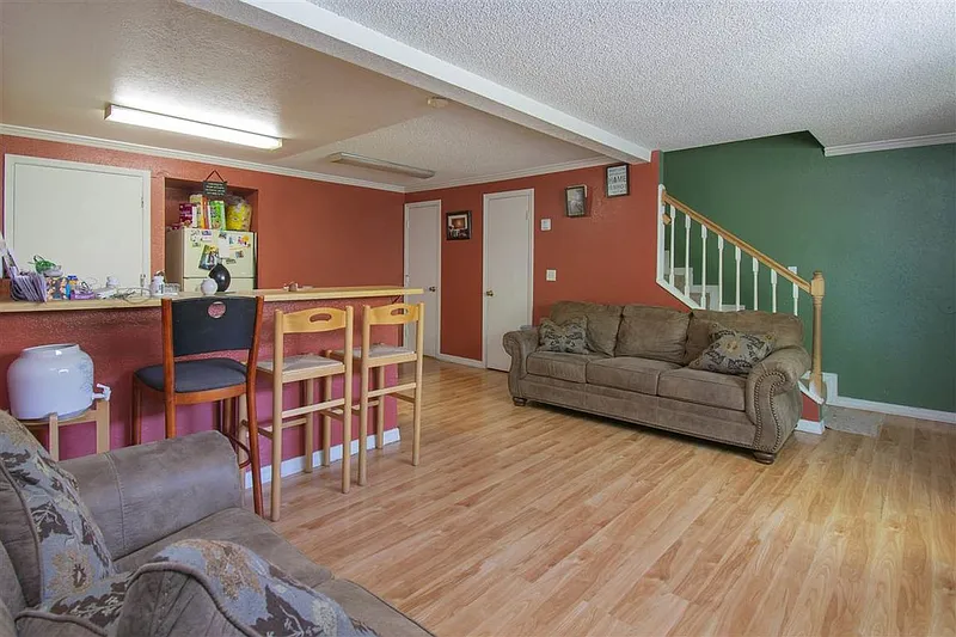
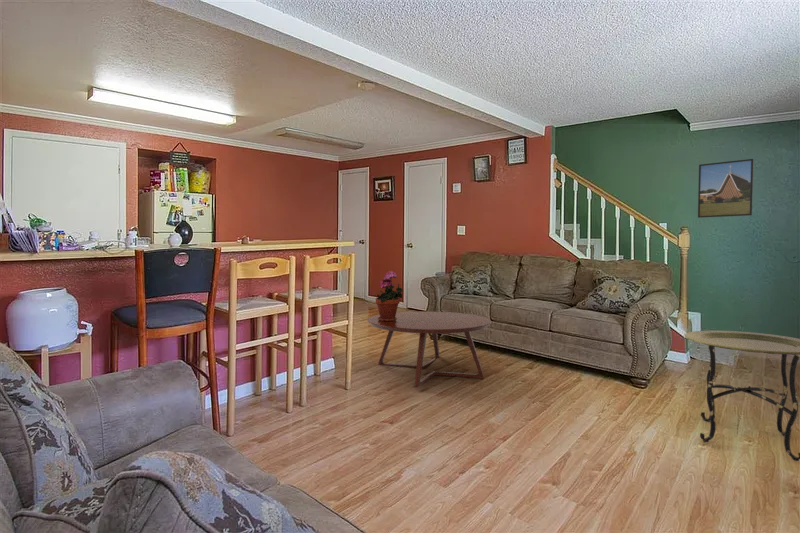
+ potted plant (388, 295)
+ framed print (724, 189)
+ coffee table (424, 345)
+ side table (748, 389)
